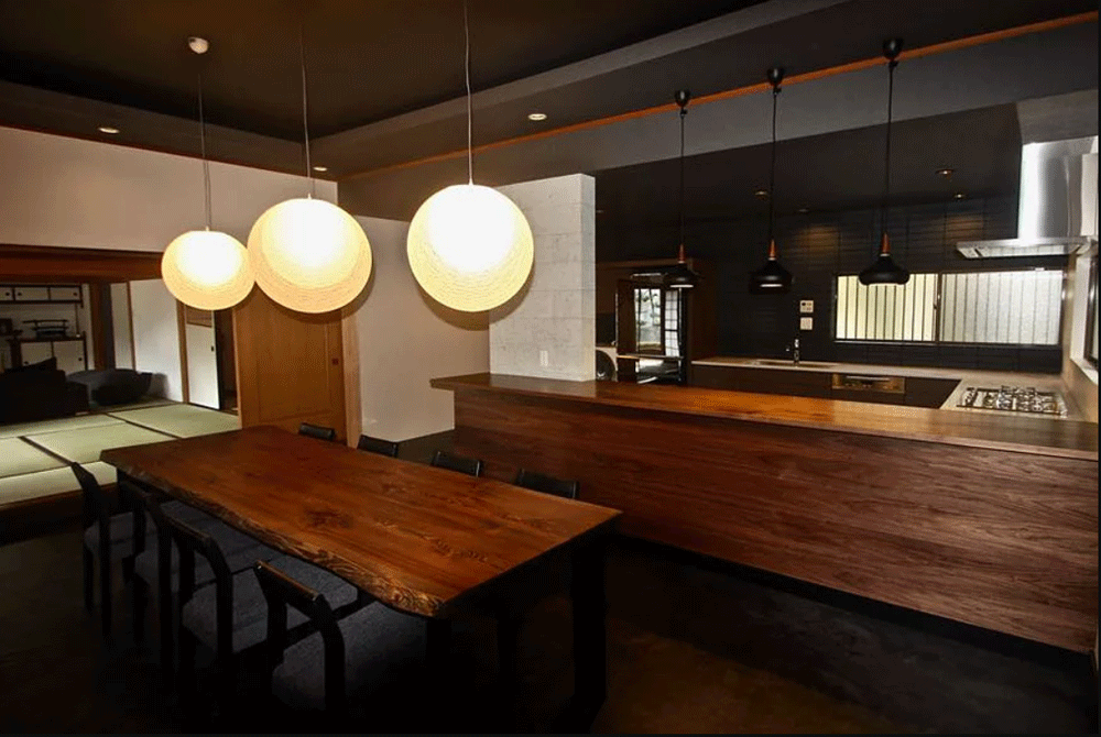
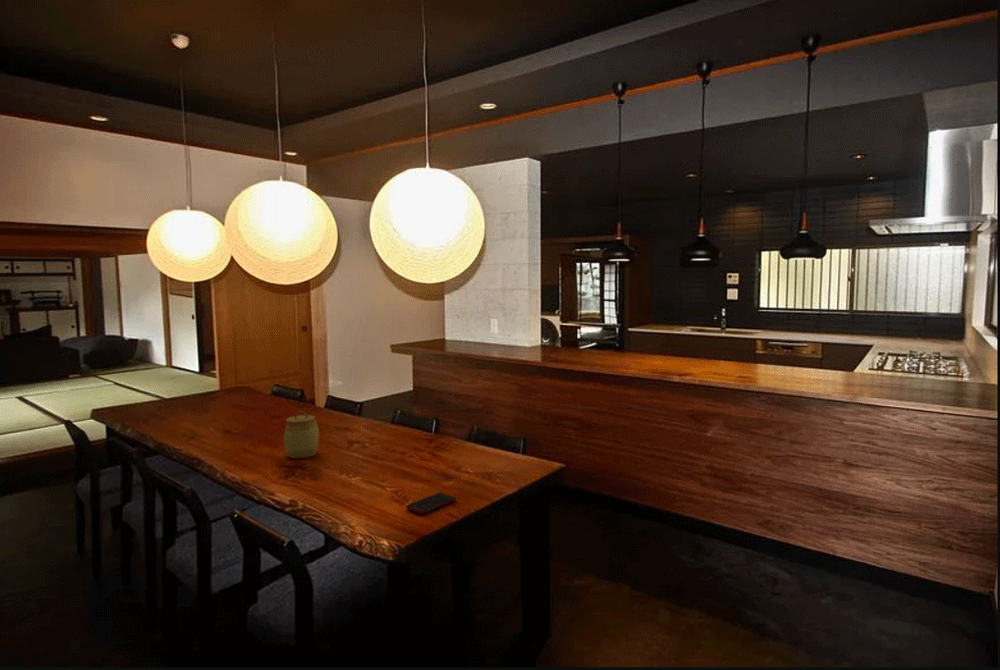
+ cell phone (431, 503)
+ jar (301, 432)
